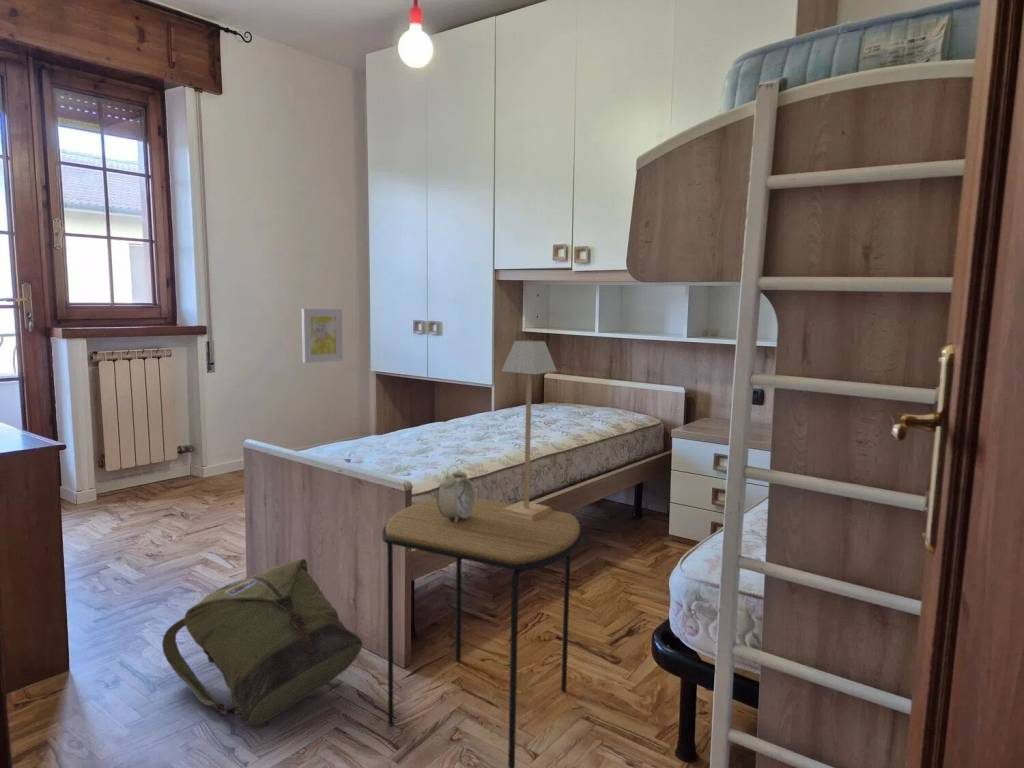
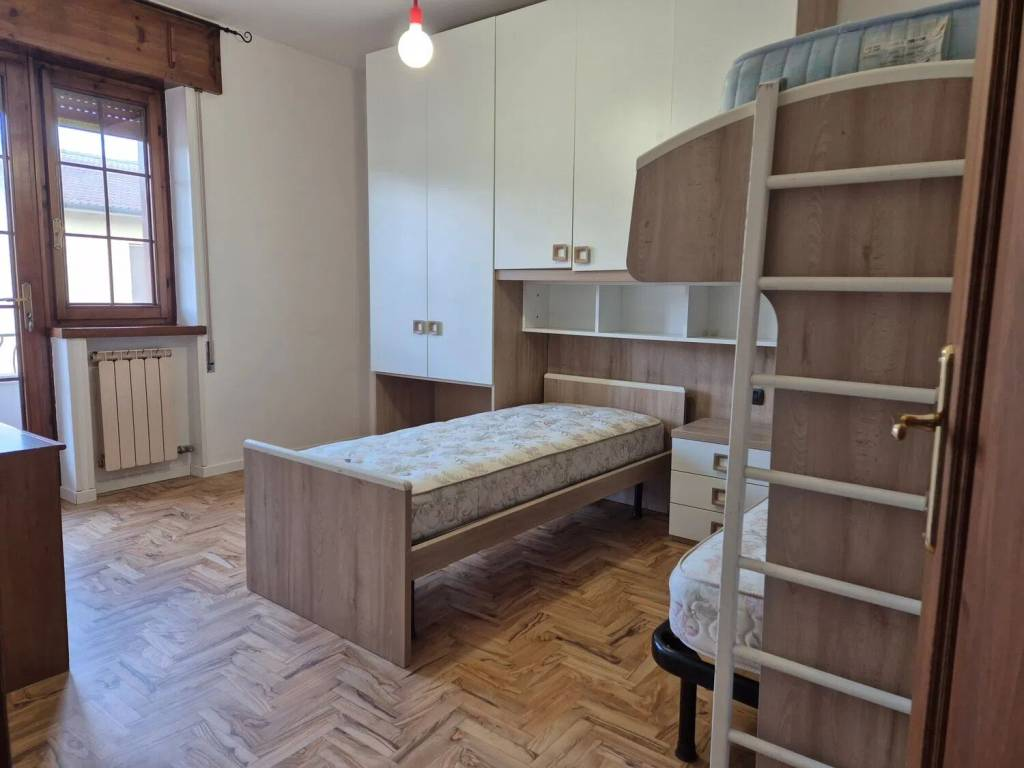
- backpack (257, 626)
- alarm clock (456, 491)
- table lamp (528, 426)
- wall art (322, 335)
- side table (460, 616)
